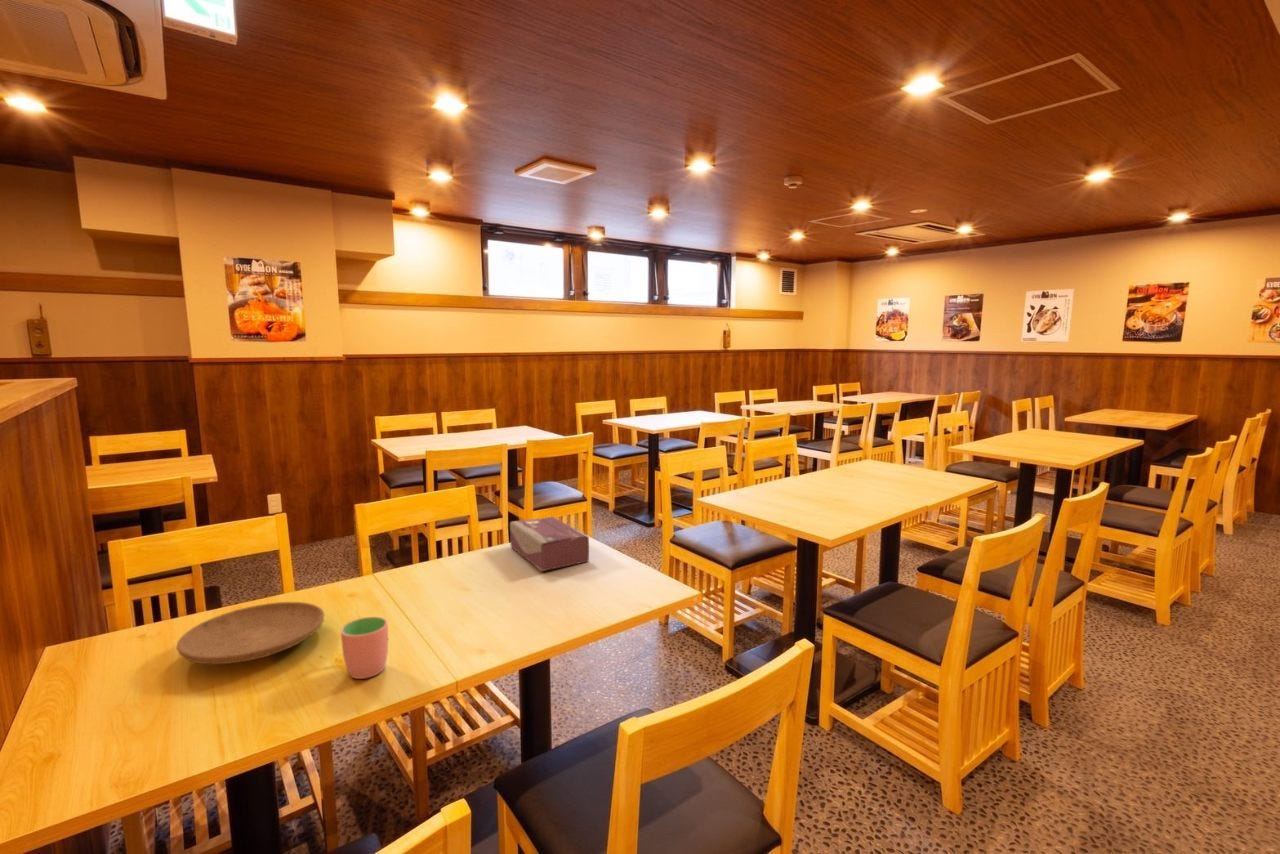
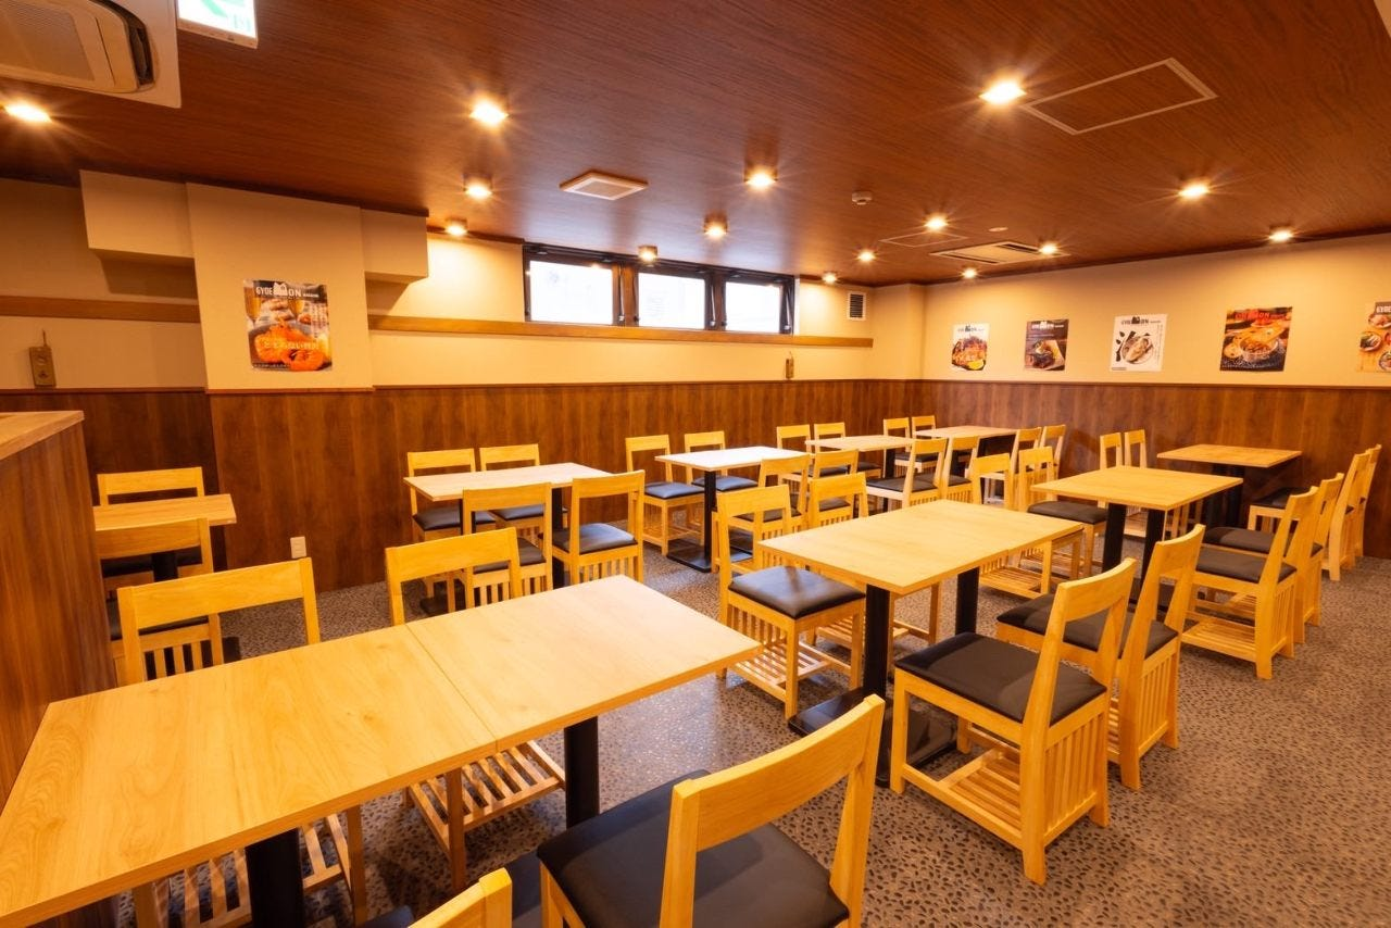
- cup (364, 645)
- tissue box (548, 540)
- plate (255, 636)
